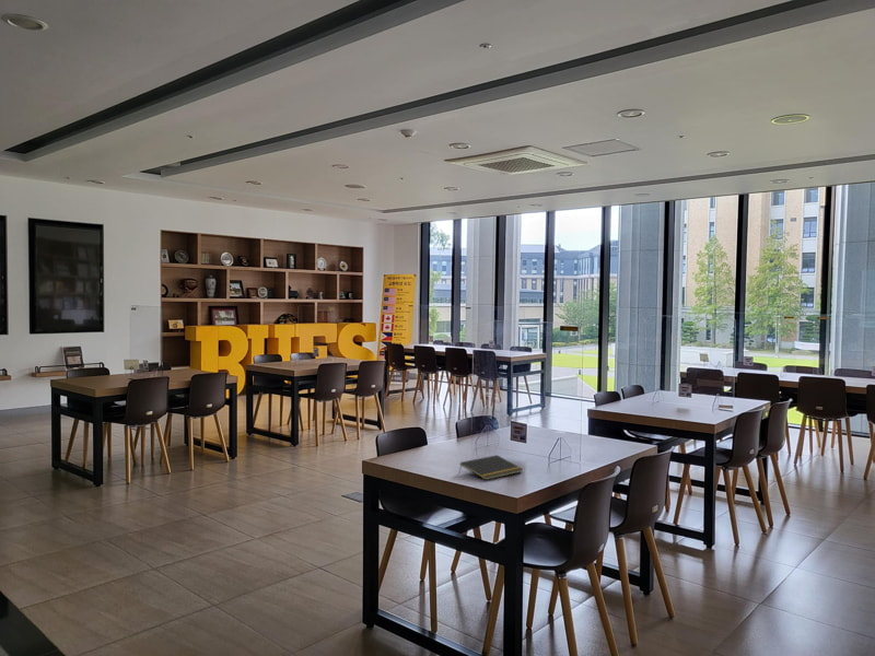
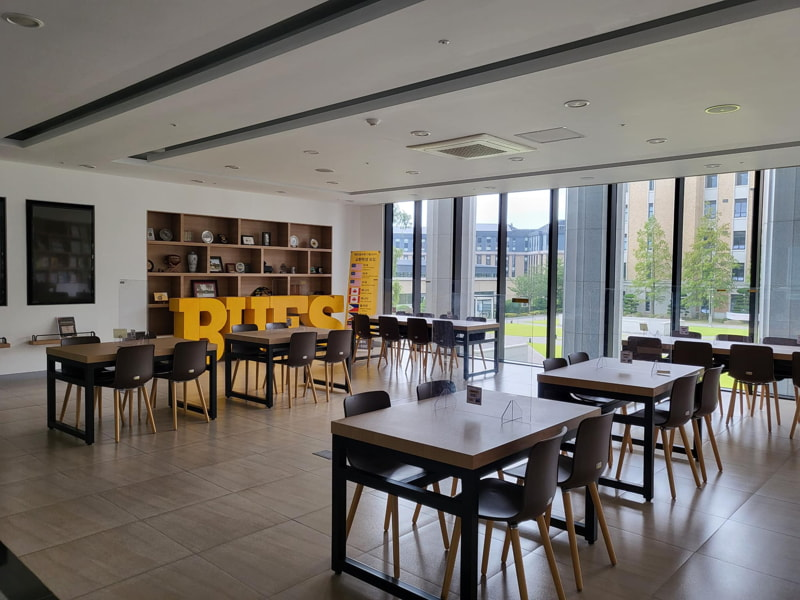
- notepad (491, 467)
